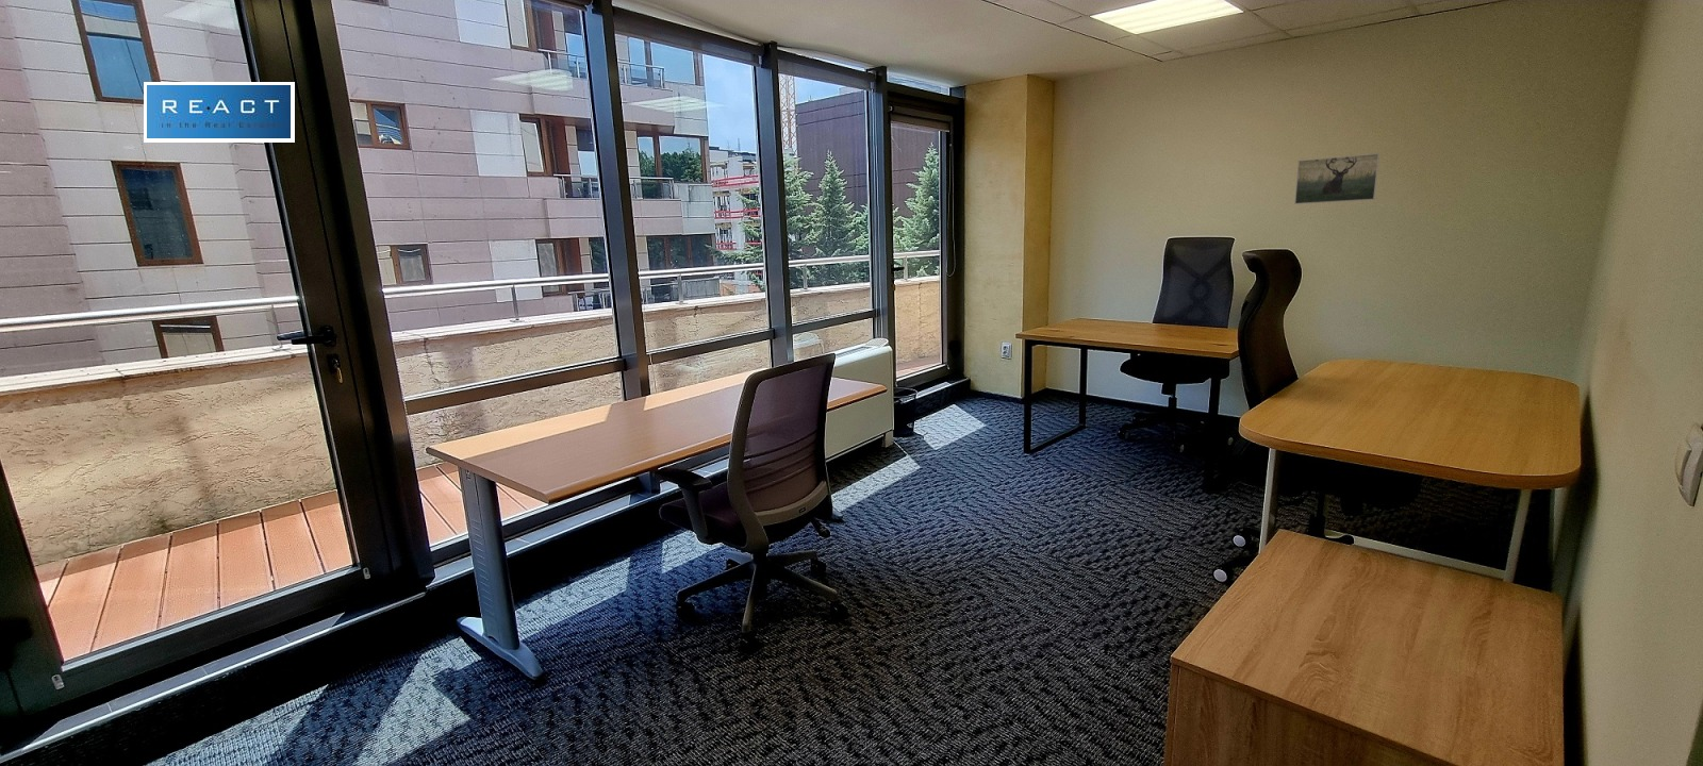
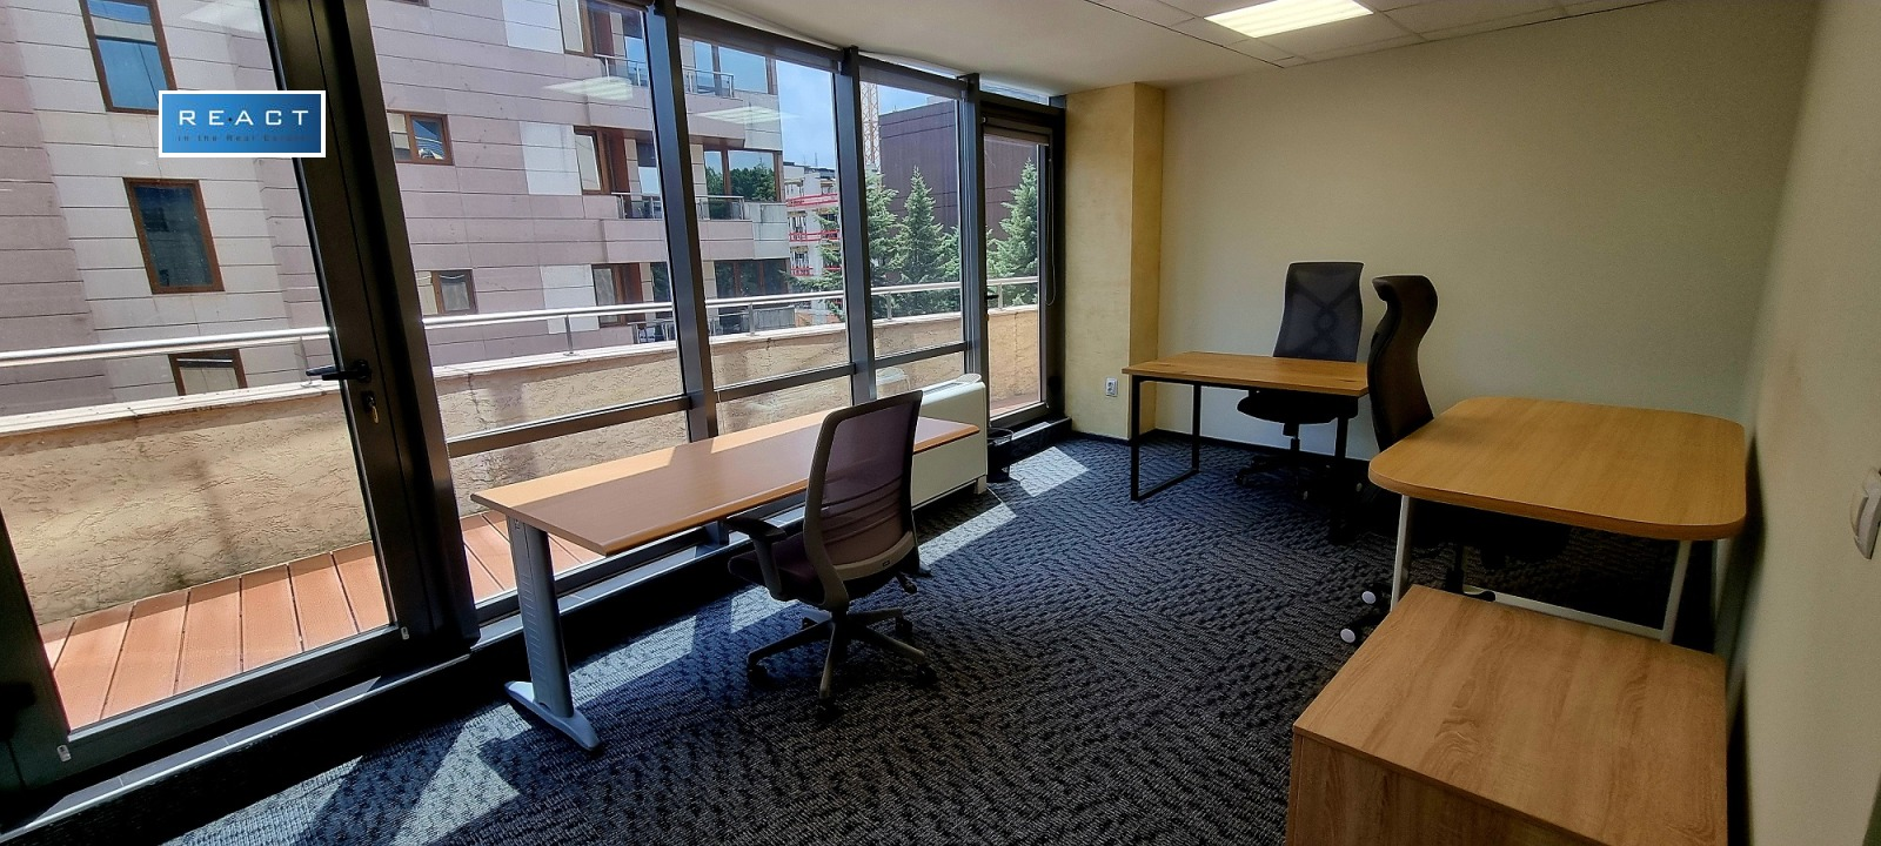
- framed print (1335, 179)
